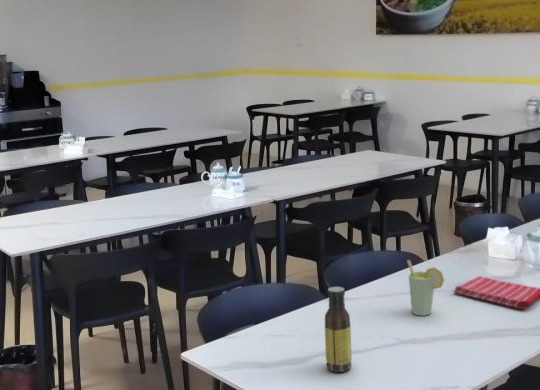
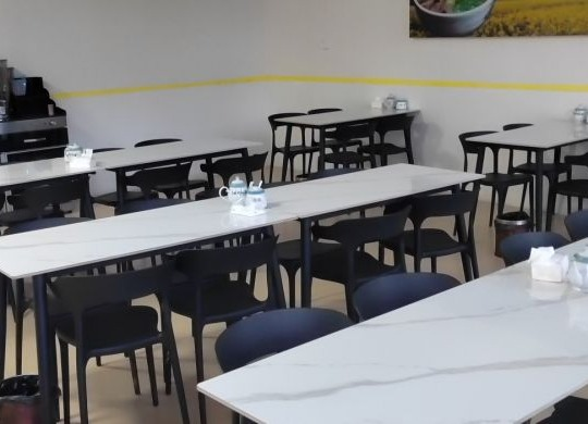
- sauce bottle (338, 328)
- dish towel (501, 290)
- cup (424, 288)
